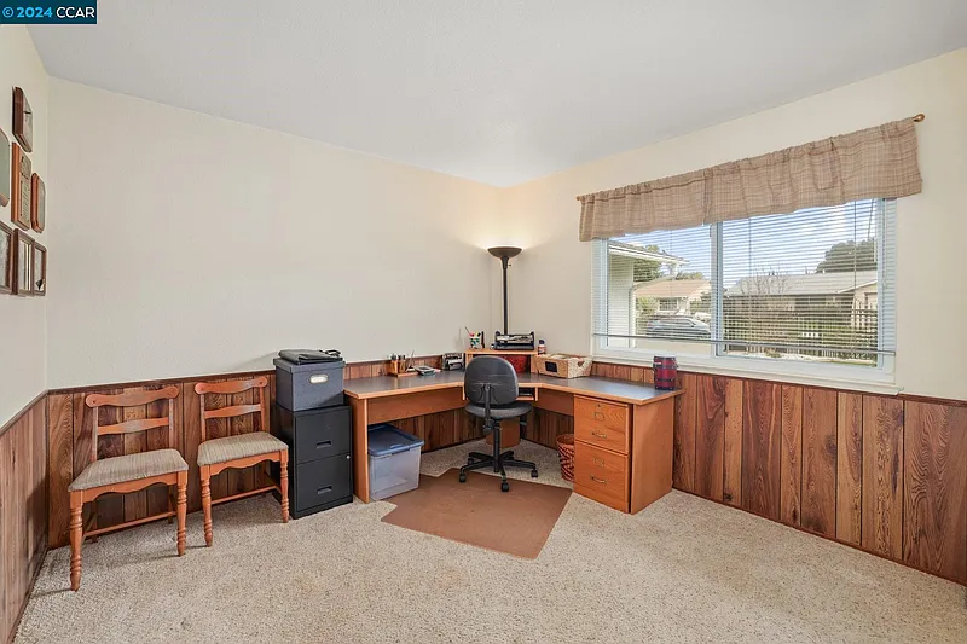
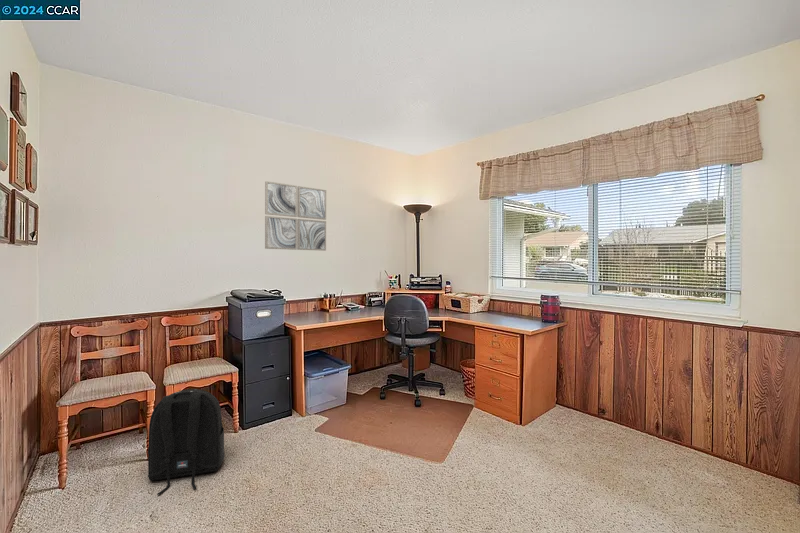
+ wall art (297, 216)
+ backpack (186, 432)
